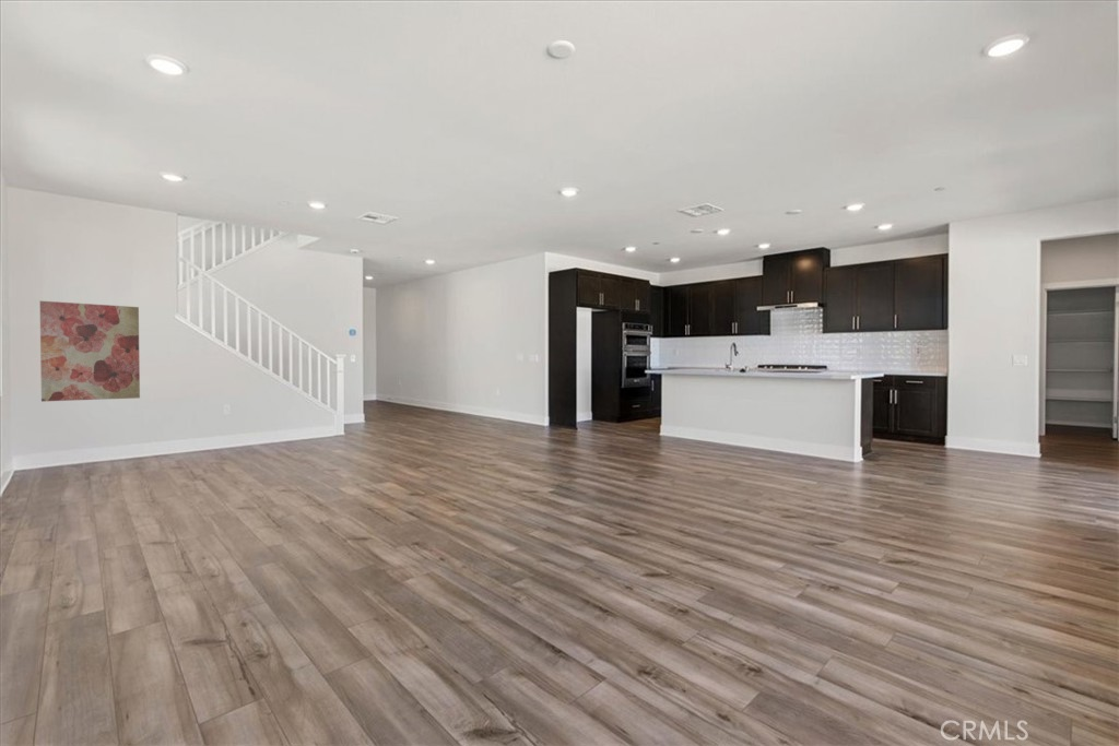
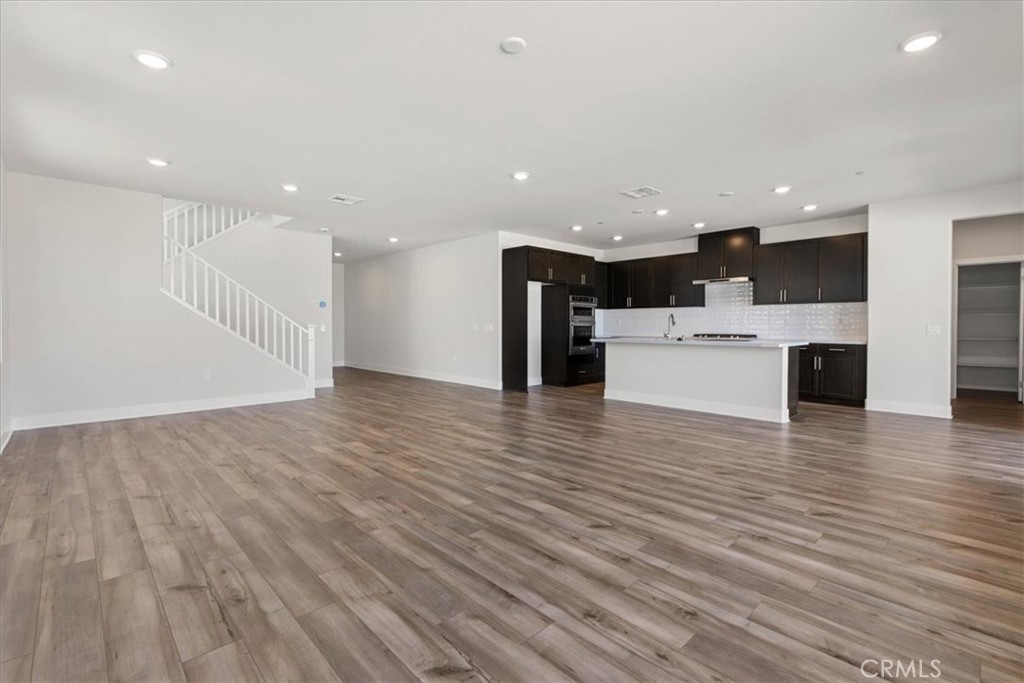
- wall art (92, 352)
